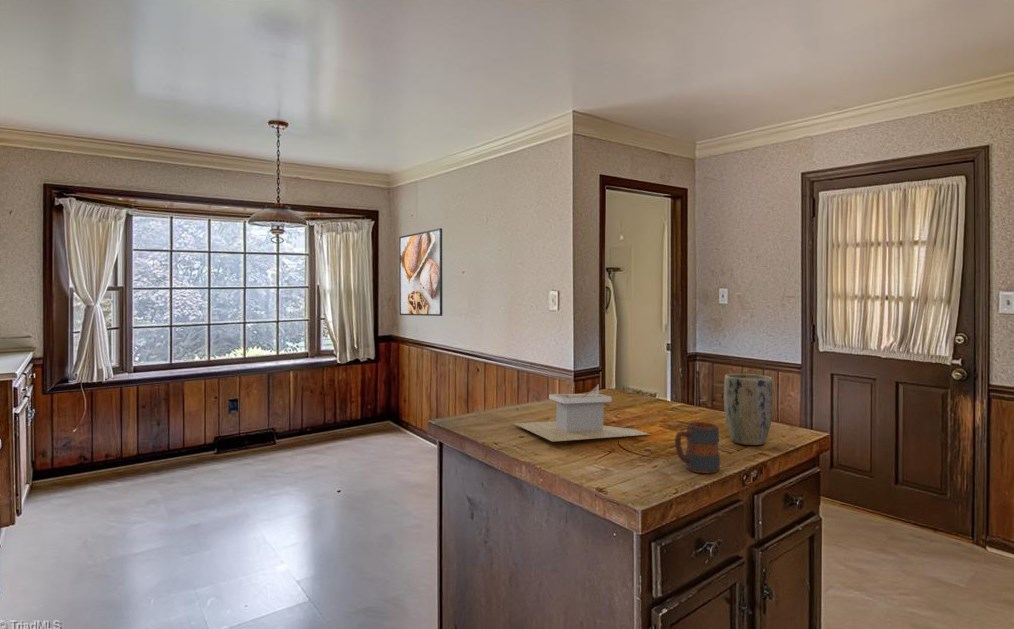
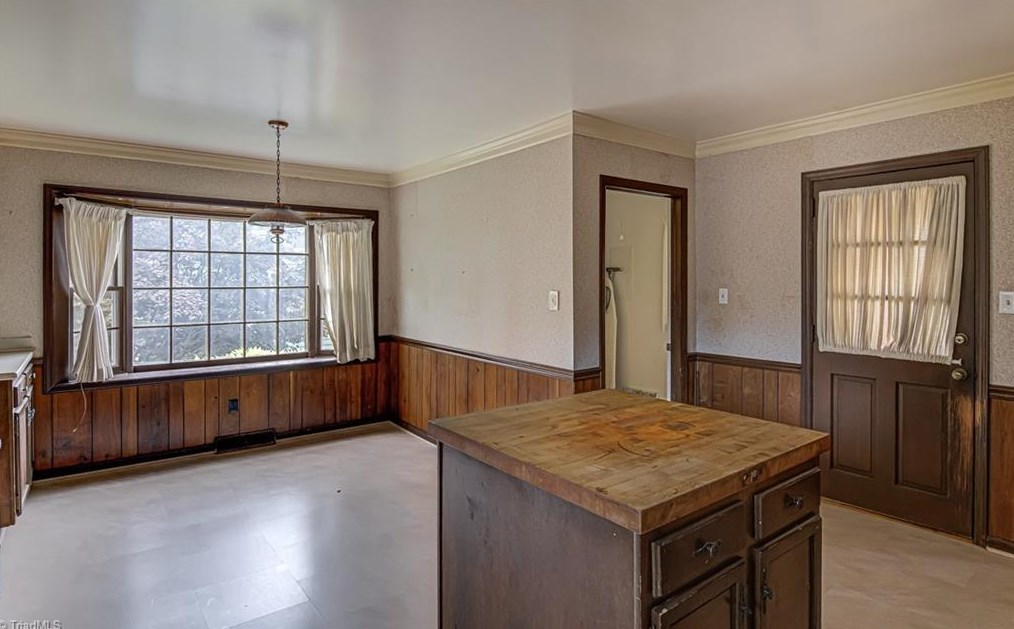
- architectural model (579, 408)
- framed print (419, 274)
- mug (696, 447)
- plant pot (747, 408)
